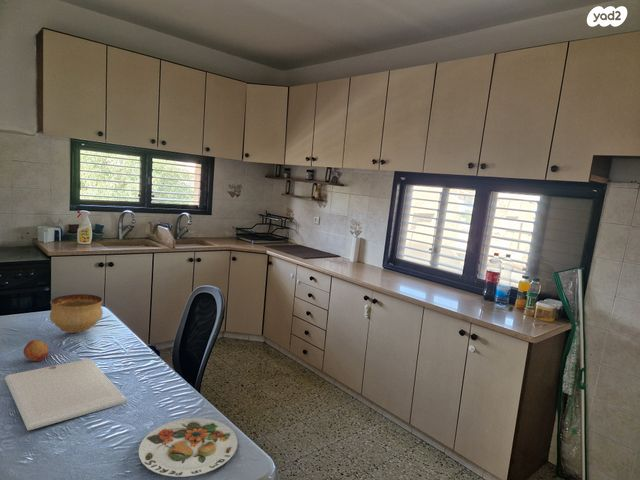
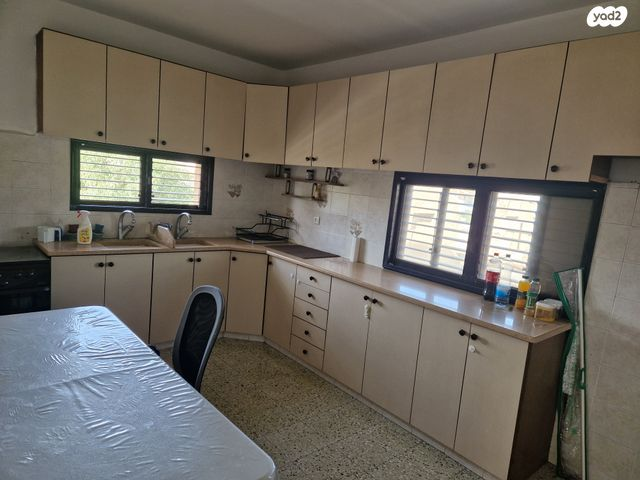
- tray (64, 388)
- plate (189, 445)
- fruit (36, 350)
- bowl (76, 316)
